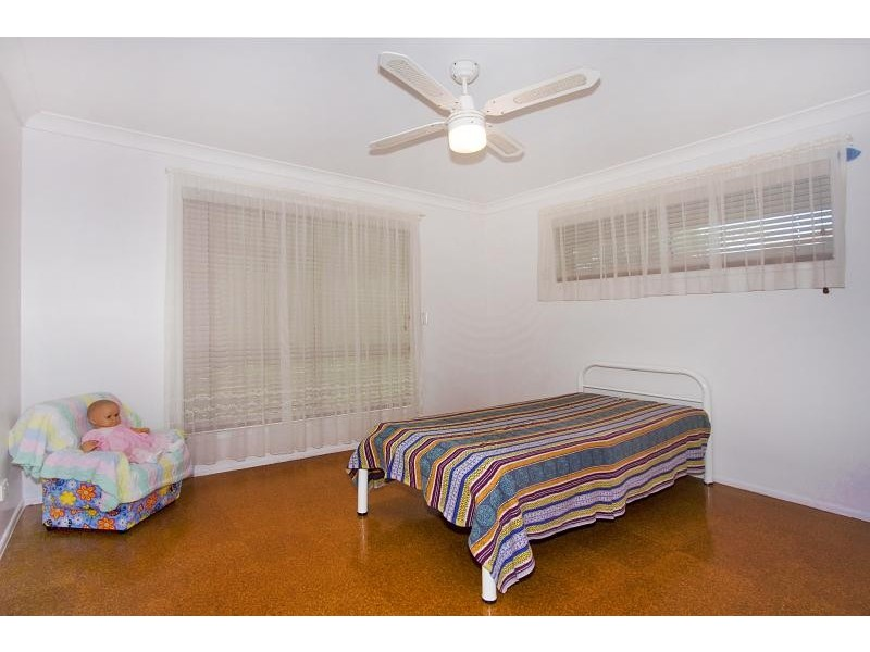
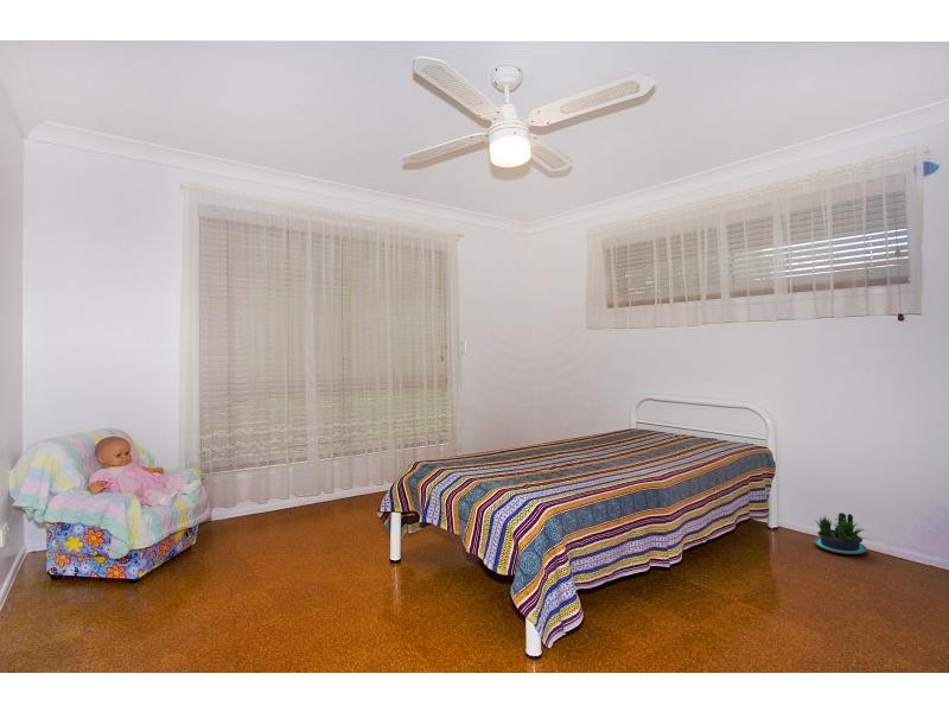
+ potted plant (842, 532)
